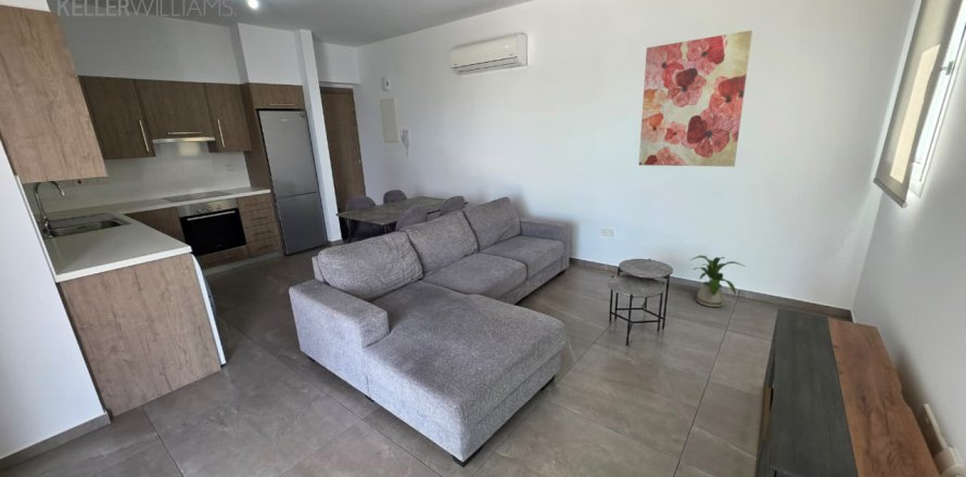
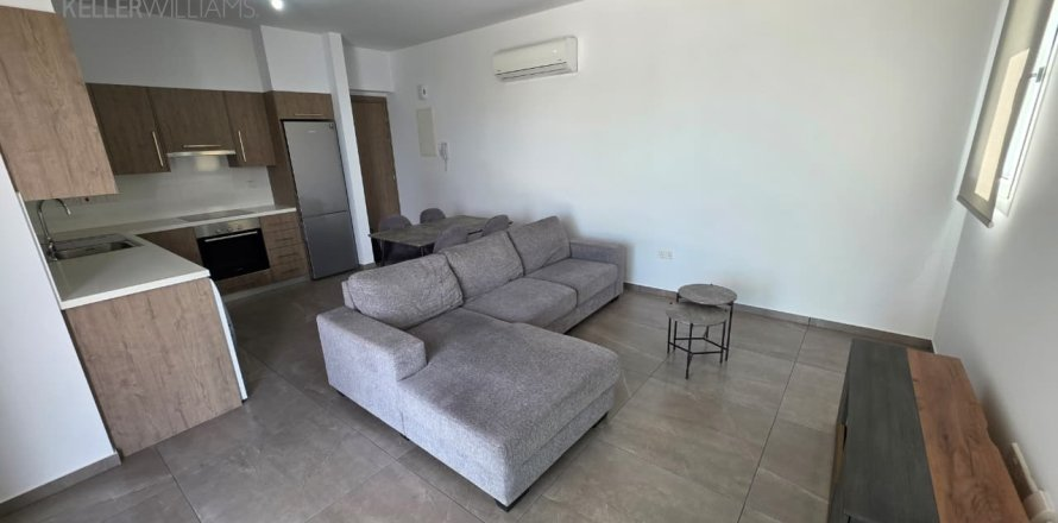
- house plant (715, 276)
- wall art (689, 105)
